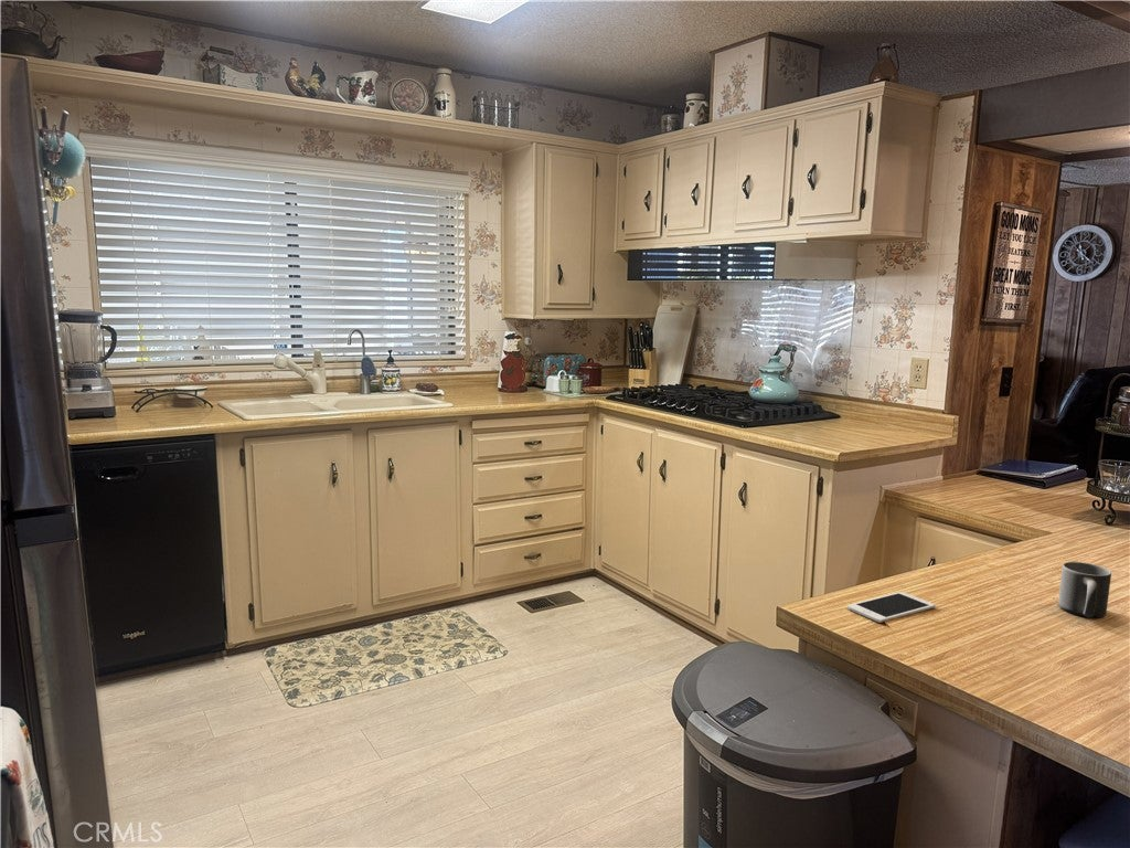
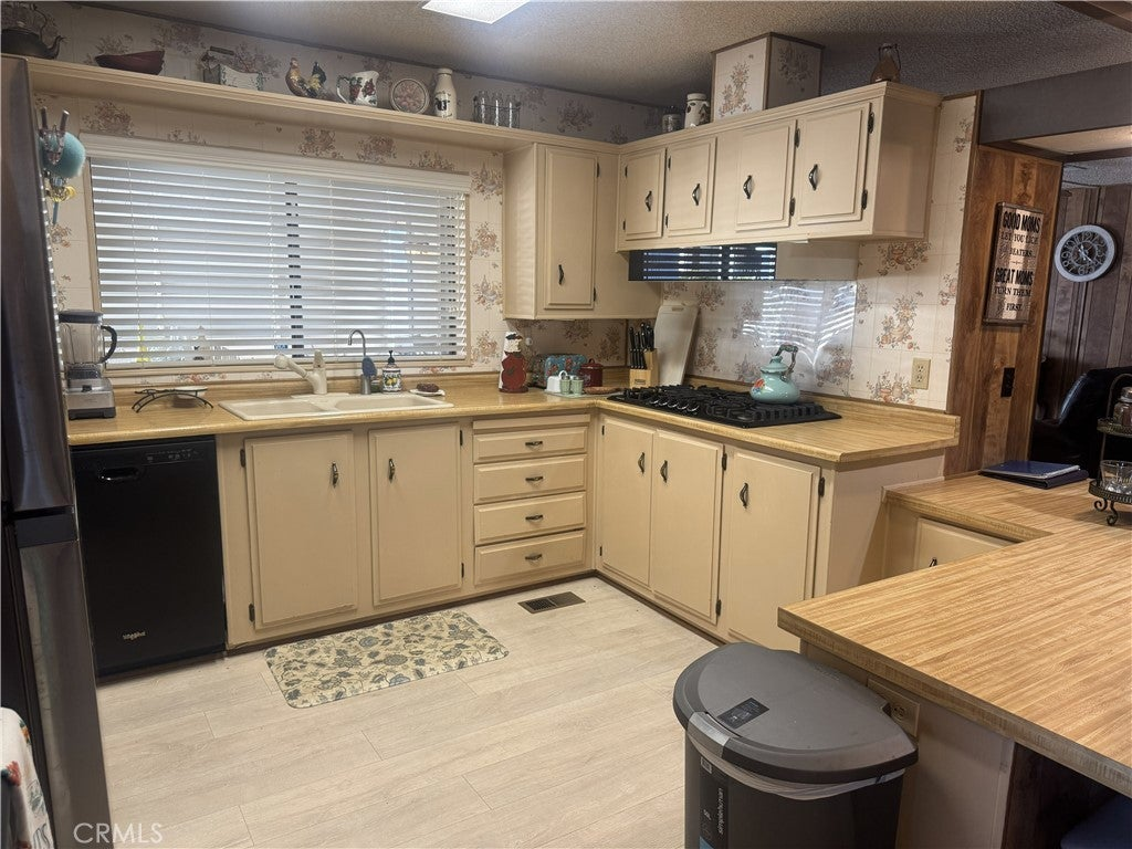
- cell phone (891, 606)
- mug (1084, 592)
